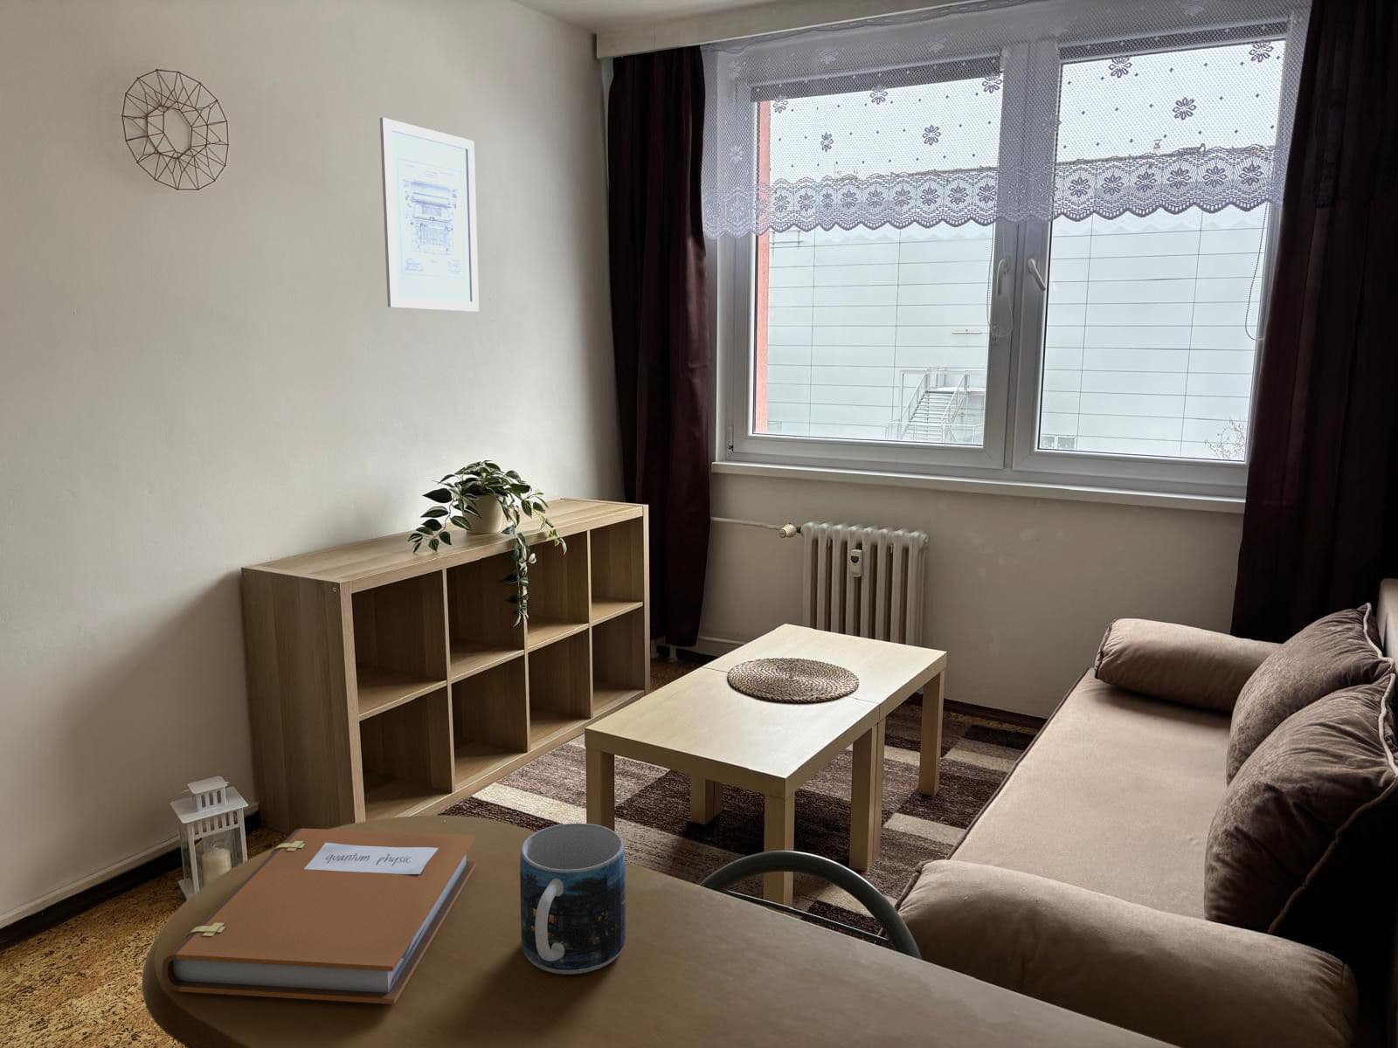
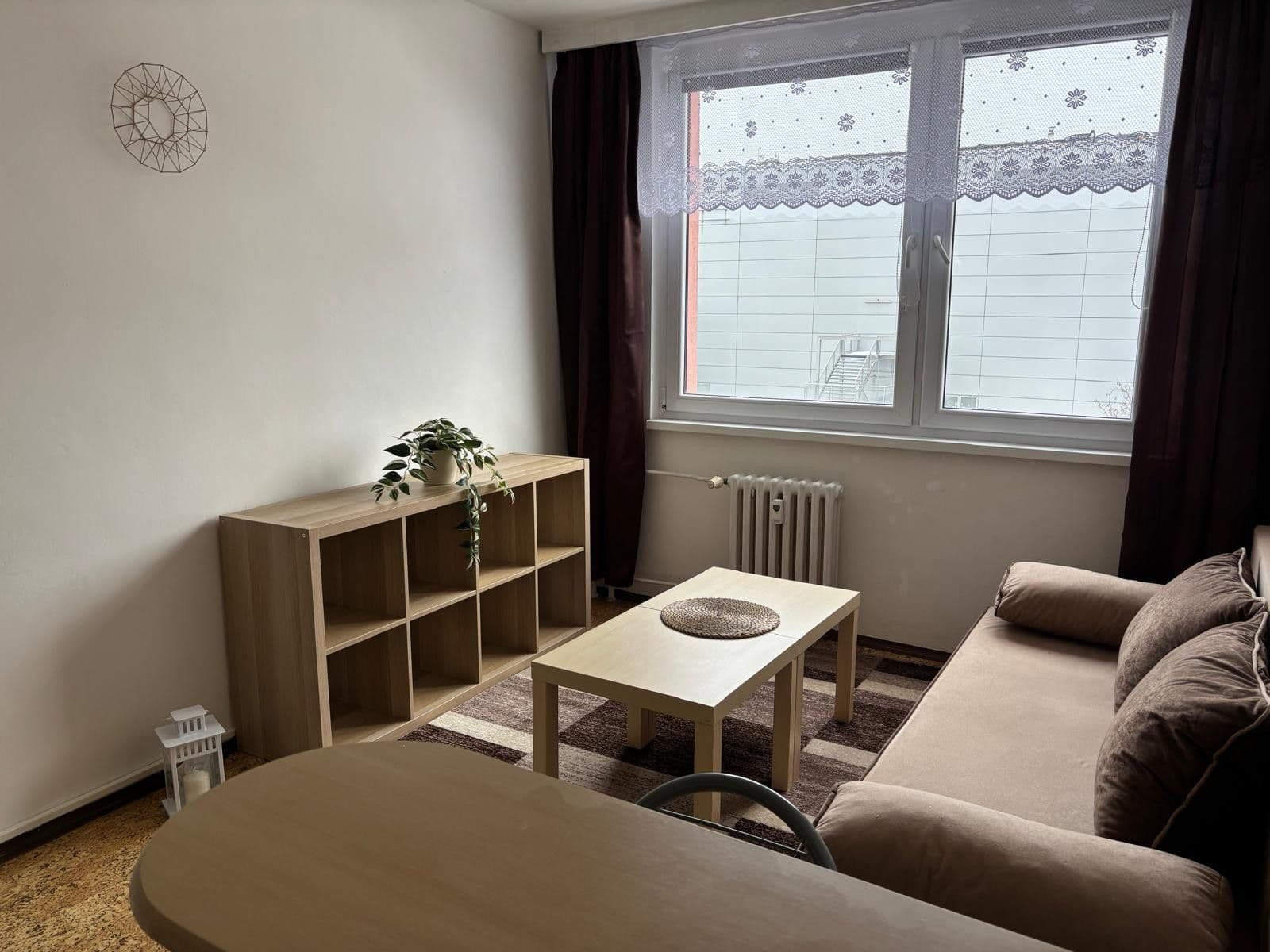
- notebook (338, 902)
- mug (566, 909)
- wall art (433, 221)
